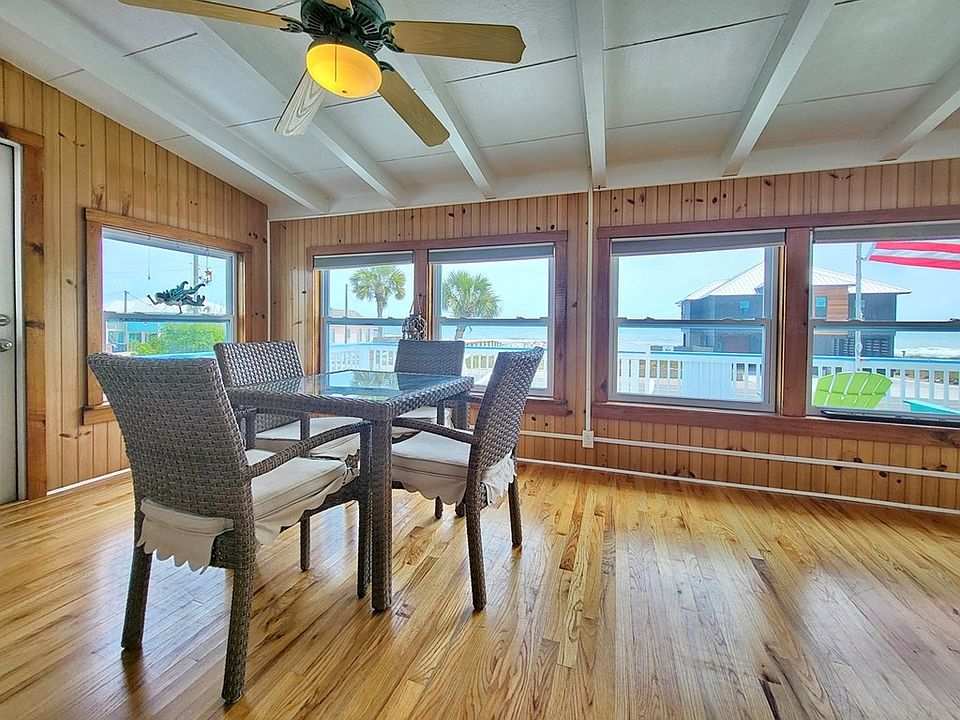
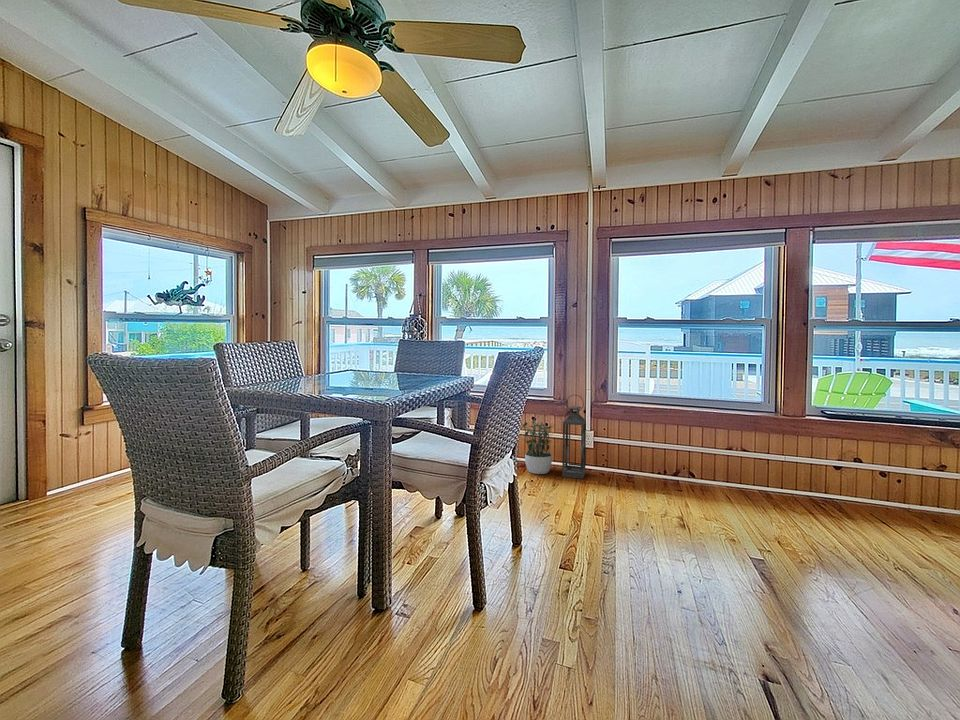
+ potted plant (537, 444)
+ lantern (569, 434)
